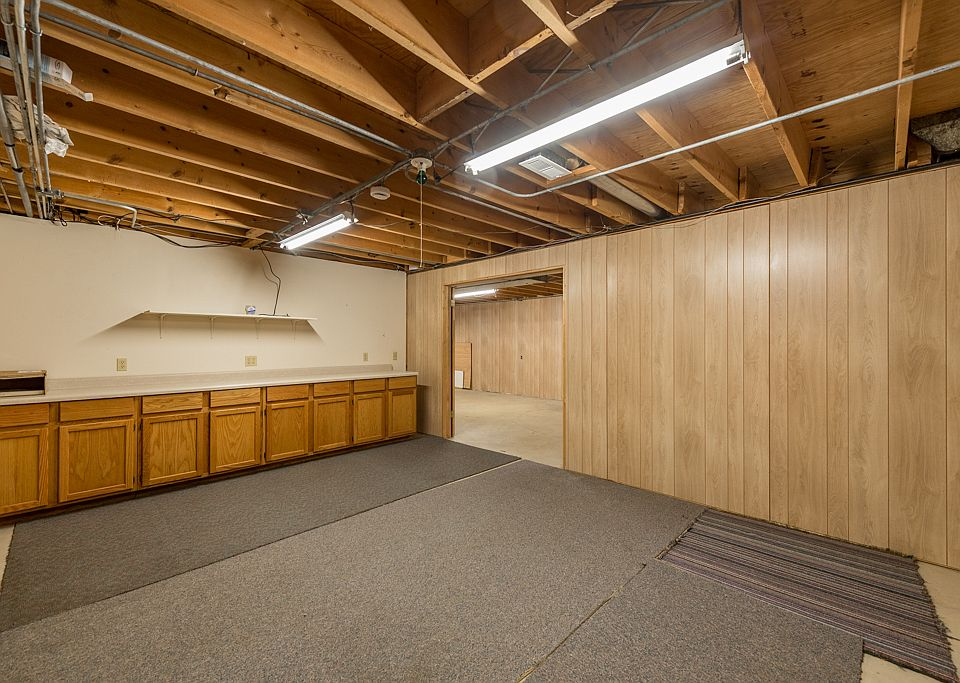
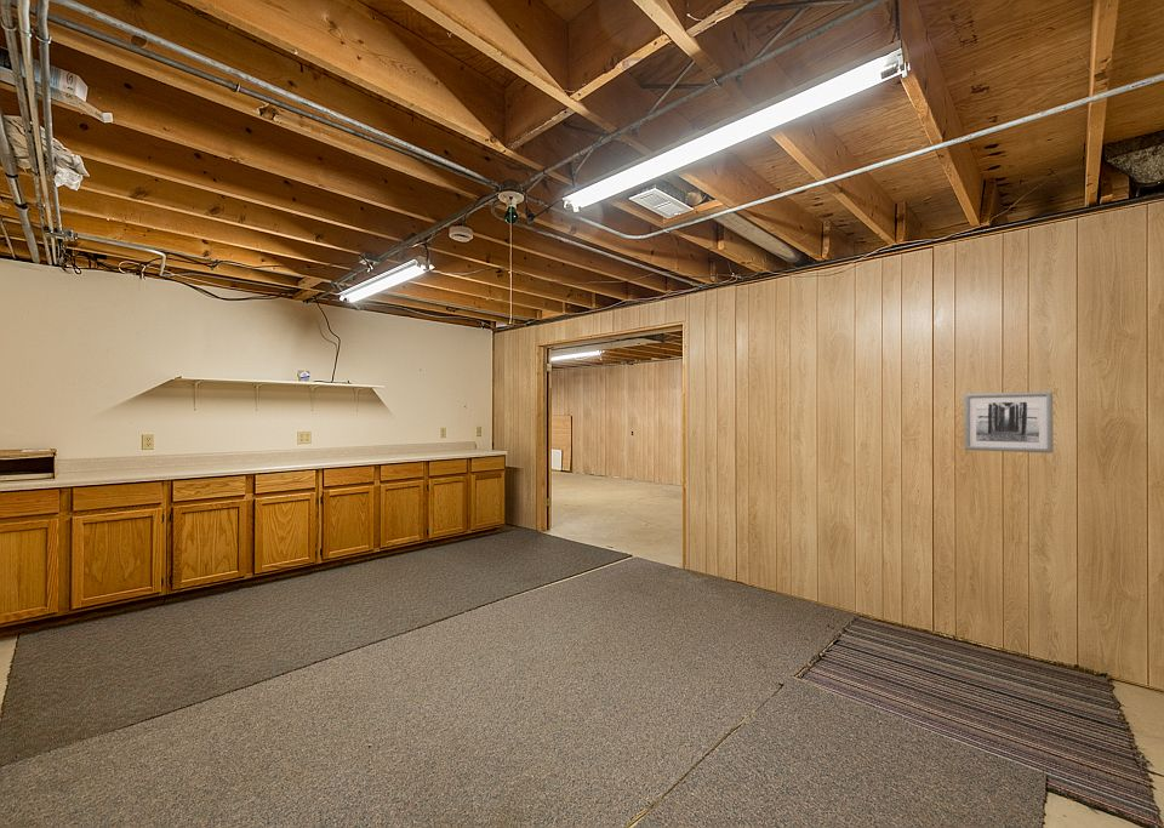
+ wall art (1006, 422)
